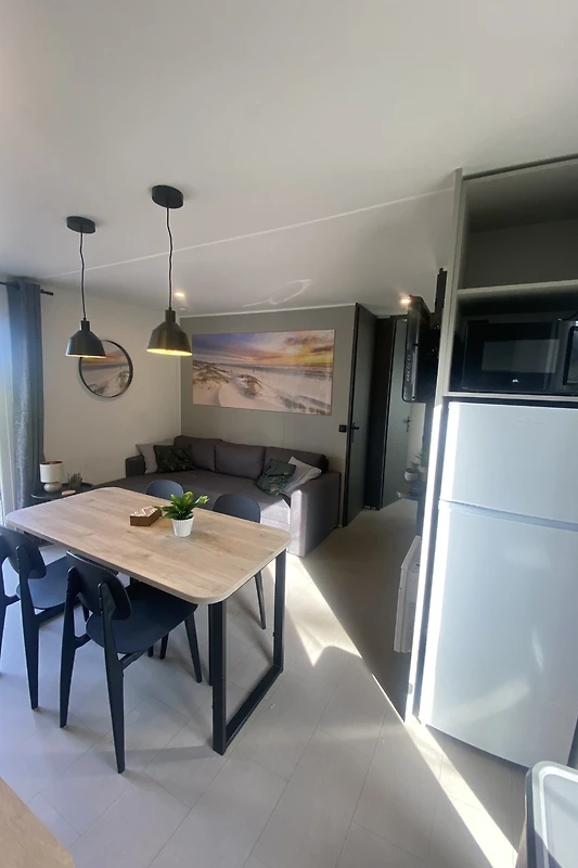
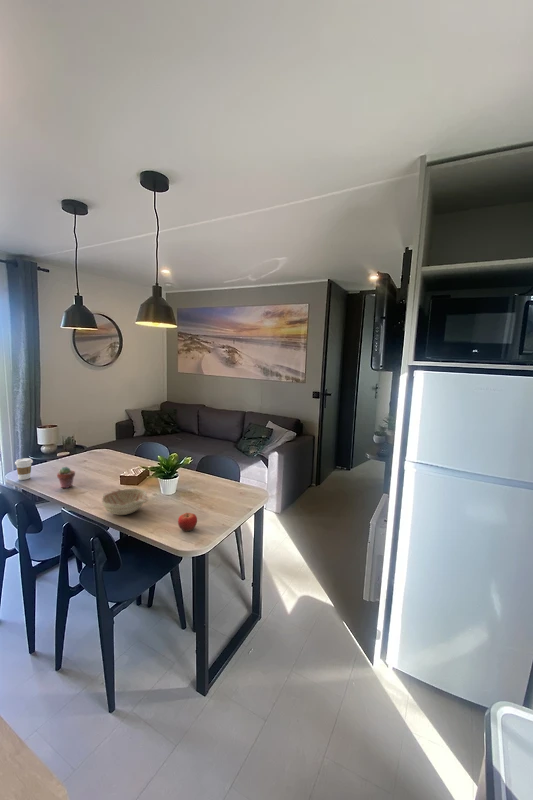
+ potted succulent (66, 476)
+ decorative bowl (124, 503)
+ coffee cup (24, 468)
+ fruit (187, 520)
